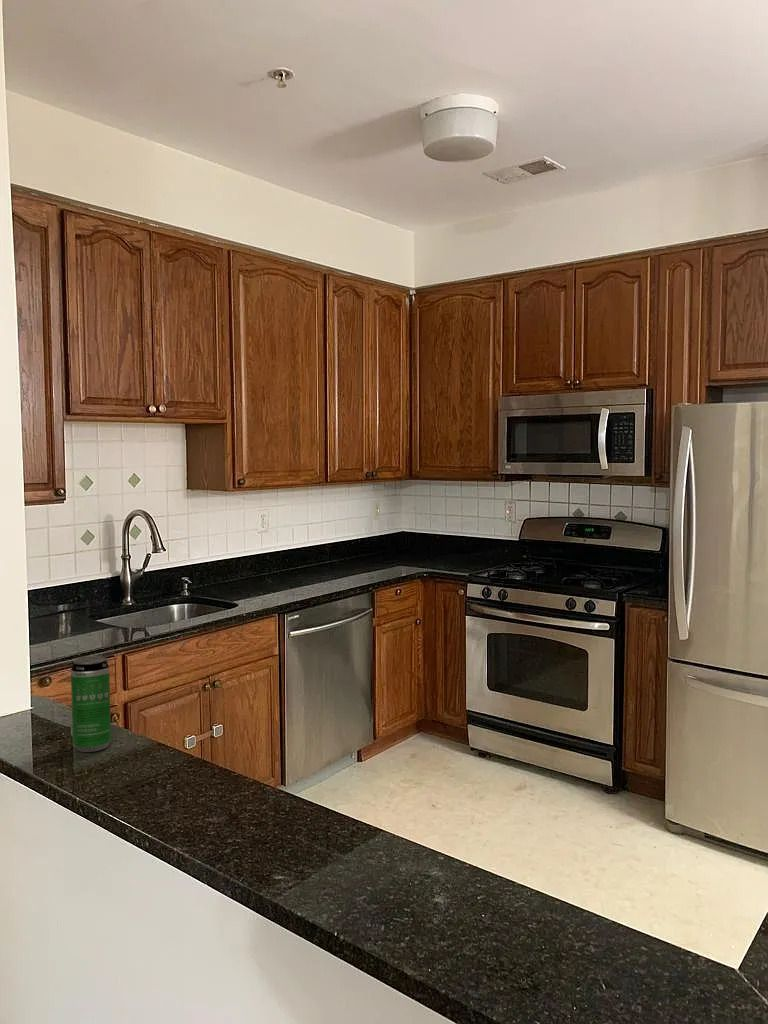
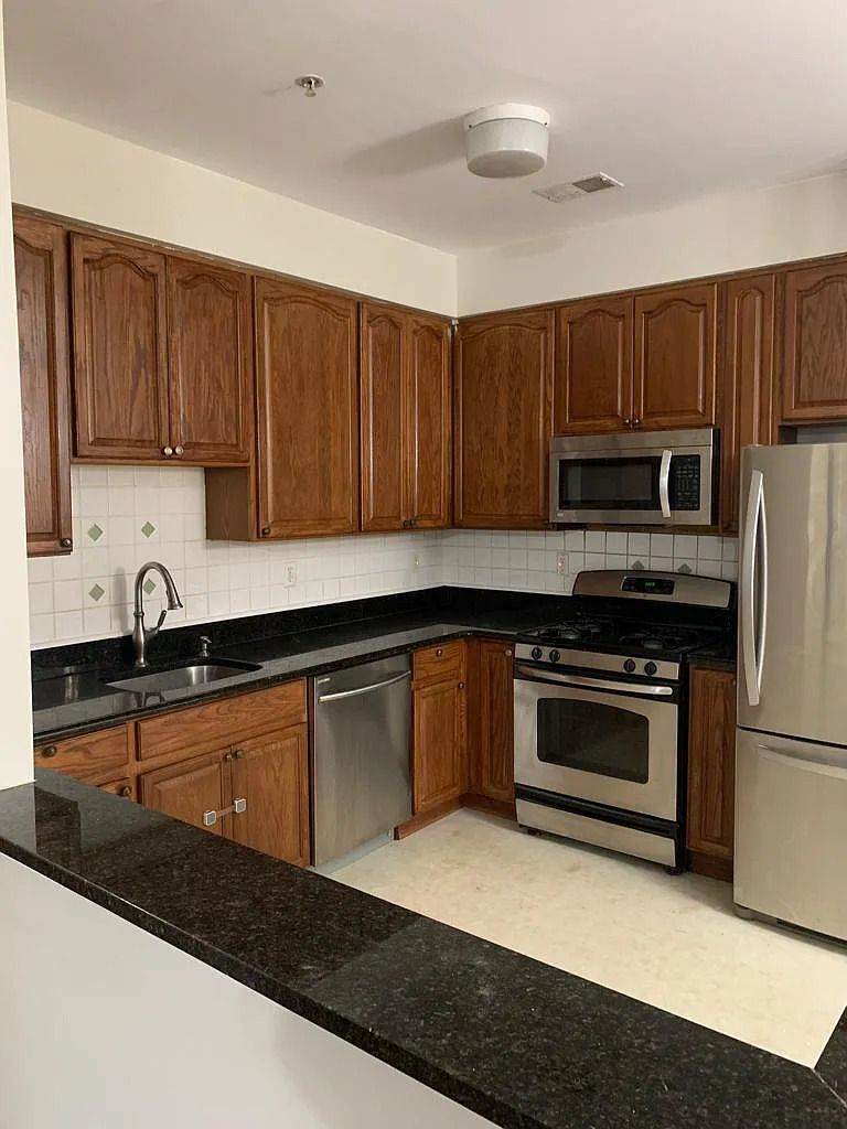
- beverage can (91, 703)
